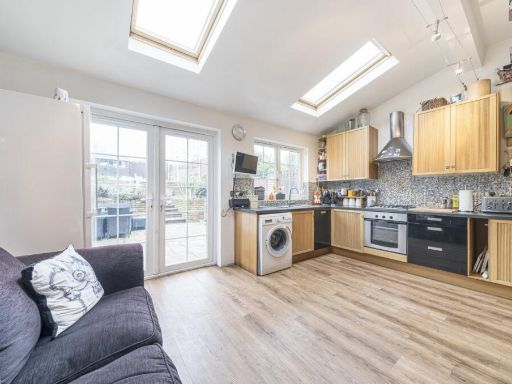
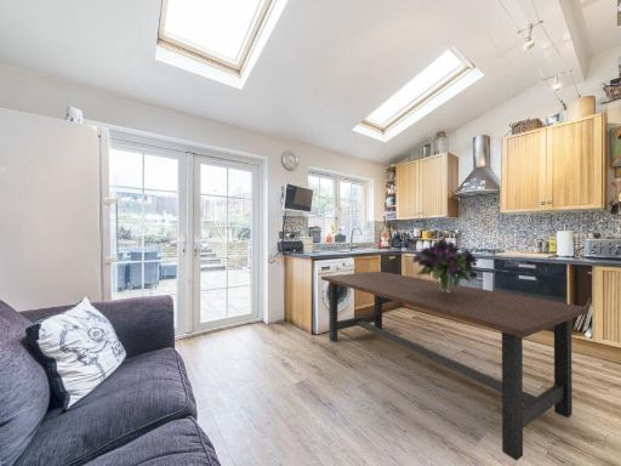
+ dining table (415, 343)
+ bouquet (445, 266)
